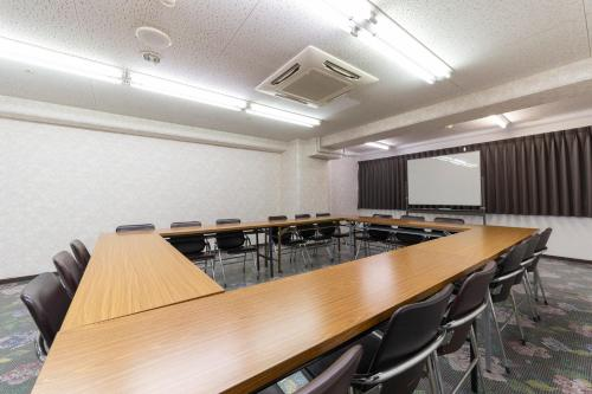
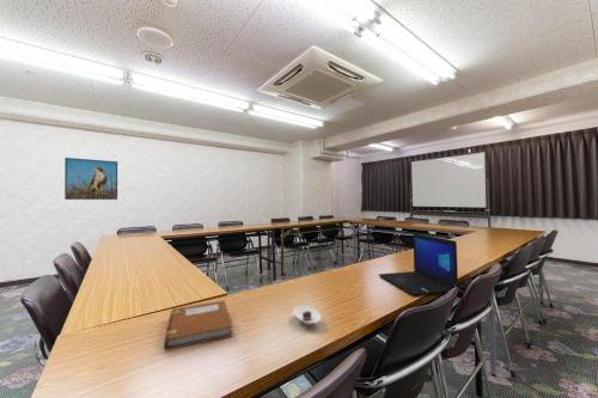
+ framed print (92, 179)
+ laptop (414, 259)
+ notebook (199, 320)
+ saucer (306, 316)
